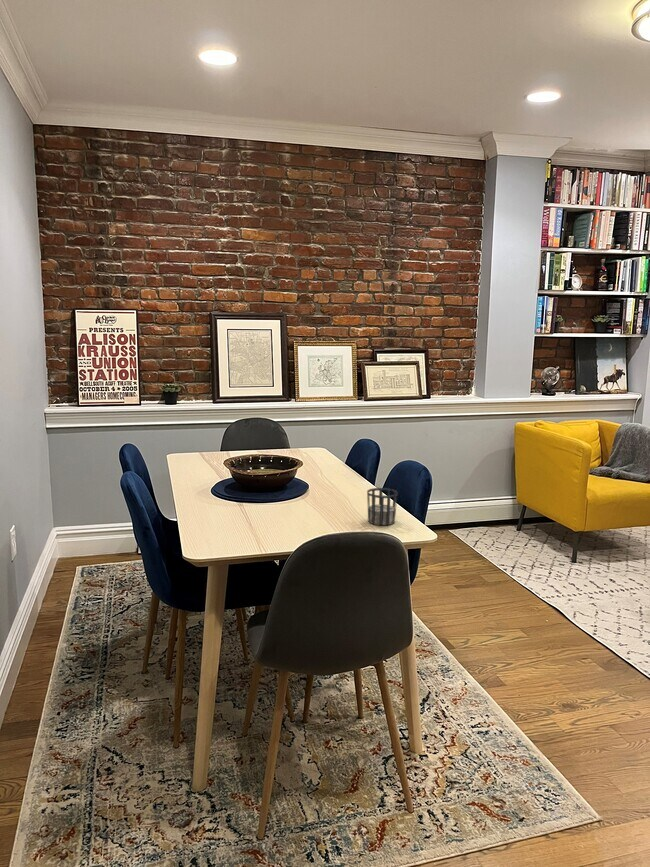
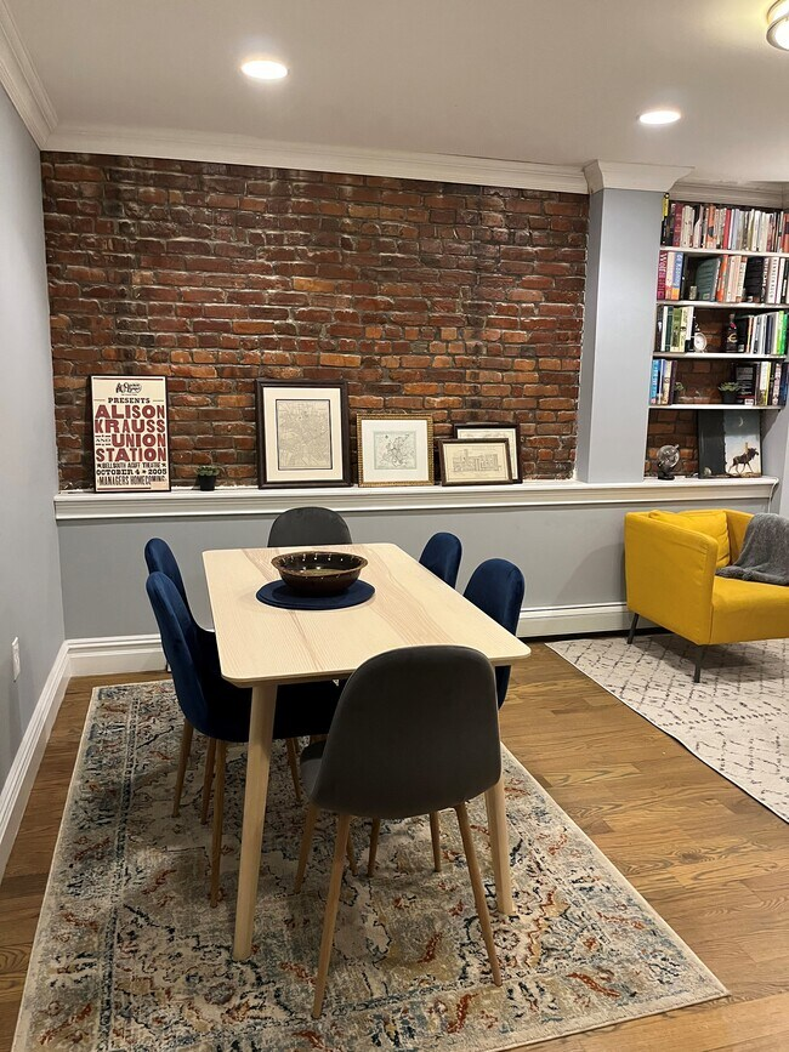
- cup (381, 506)
